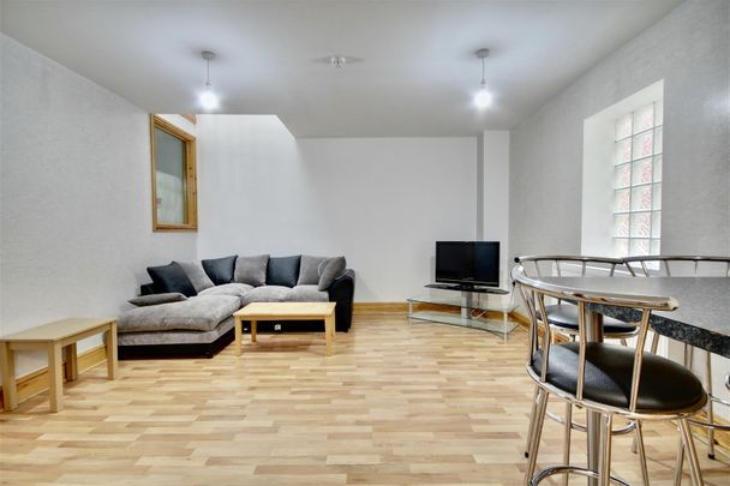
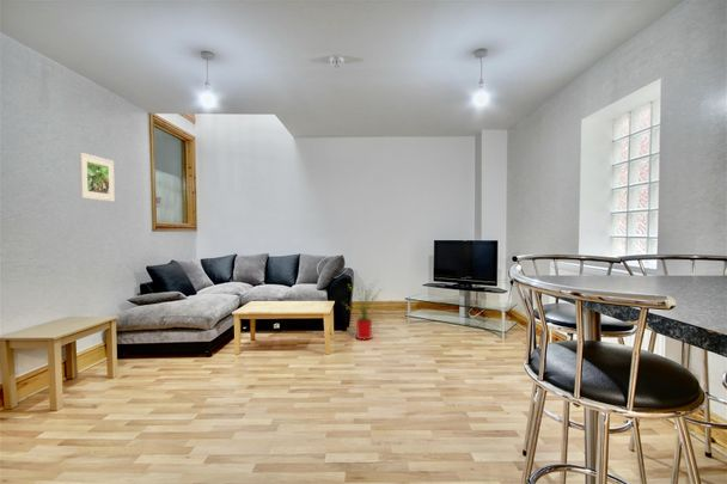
+ house plant (364, 310)
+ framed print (97, 178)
